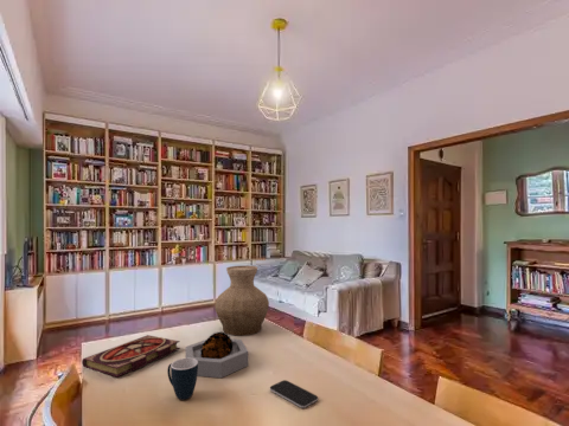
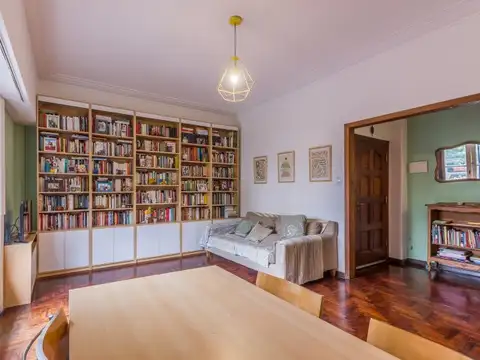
- smartphone (293, 393)
- decorative bowl (216, 347)
- vase (242, 298)
- mug (180, 377)
- book (134, 350)
